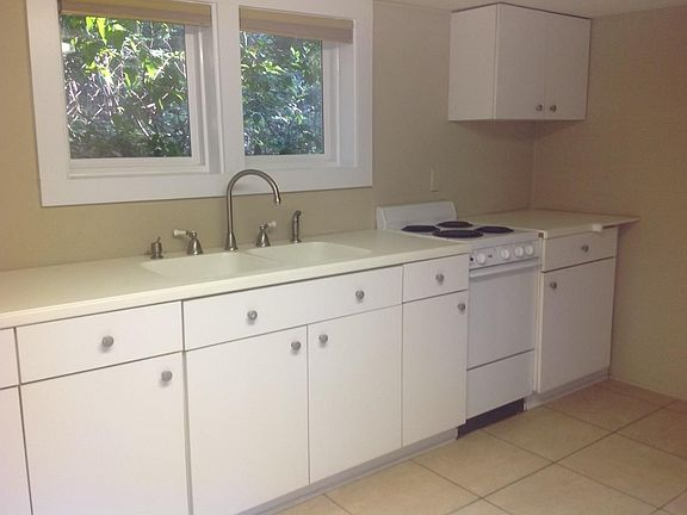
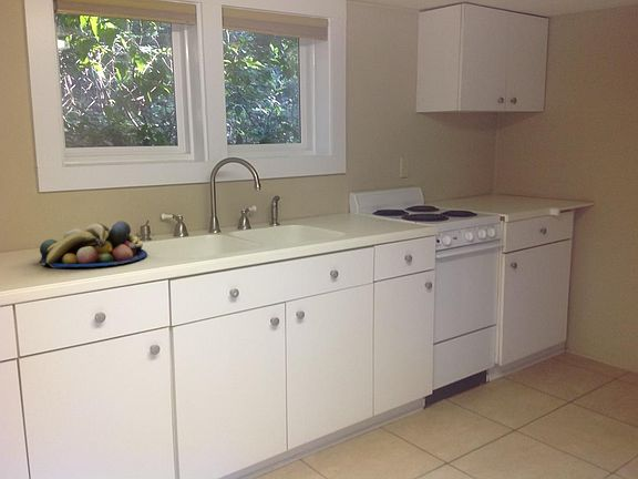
+ fruit bowl (94, 240)
